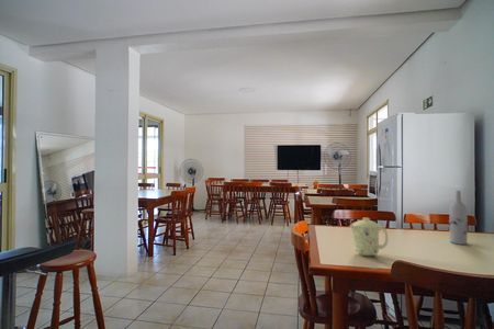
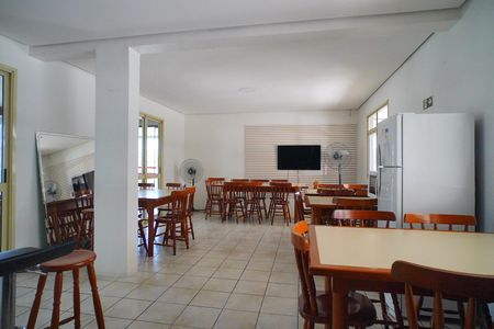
- wine bottle (458, 216)
- mug (368, 236)
